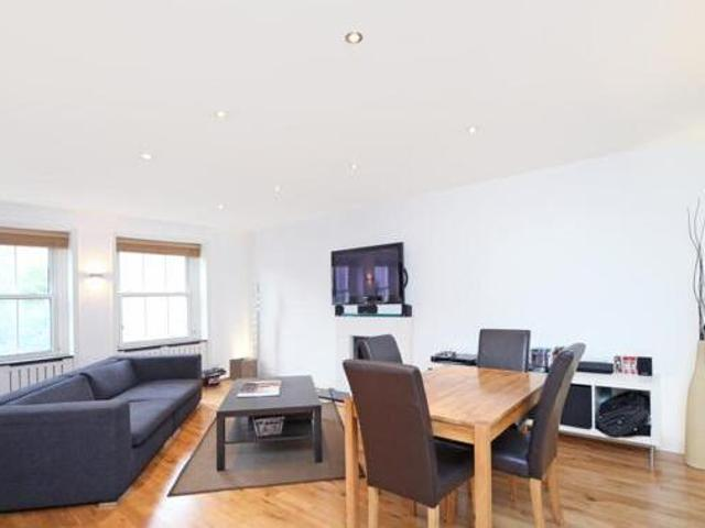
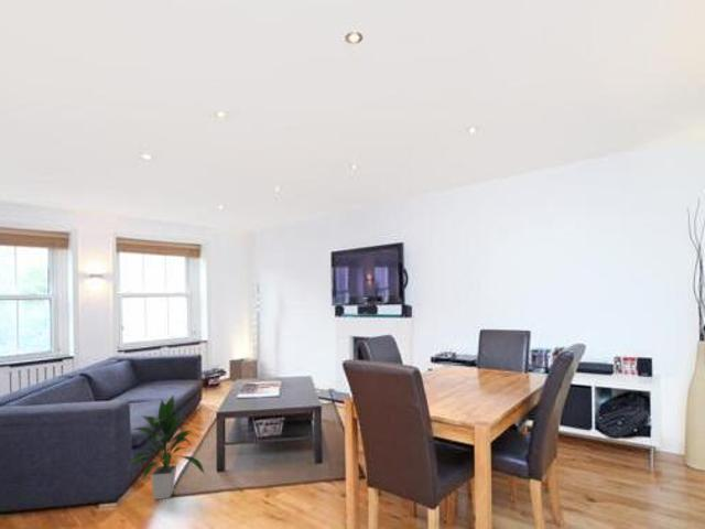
+ indoor plant (165, 447)
